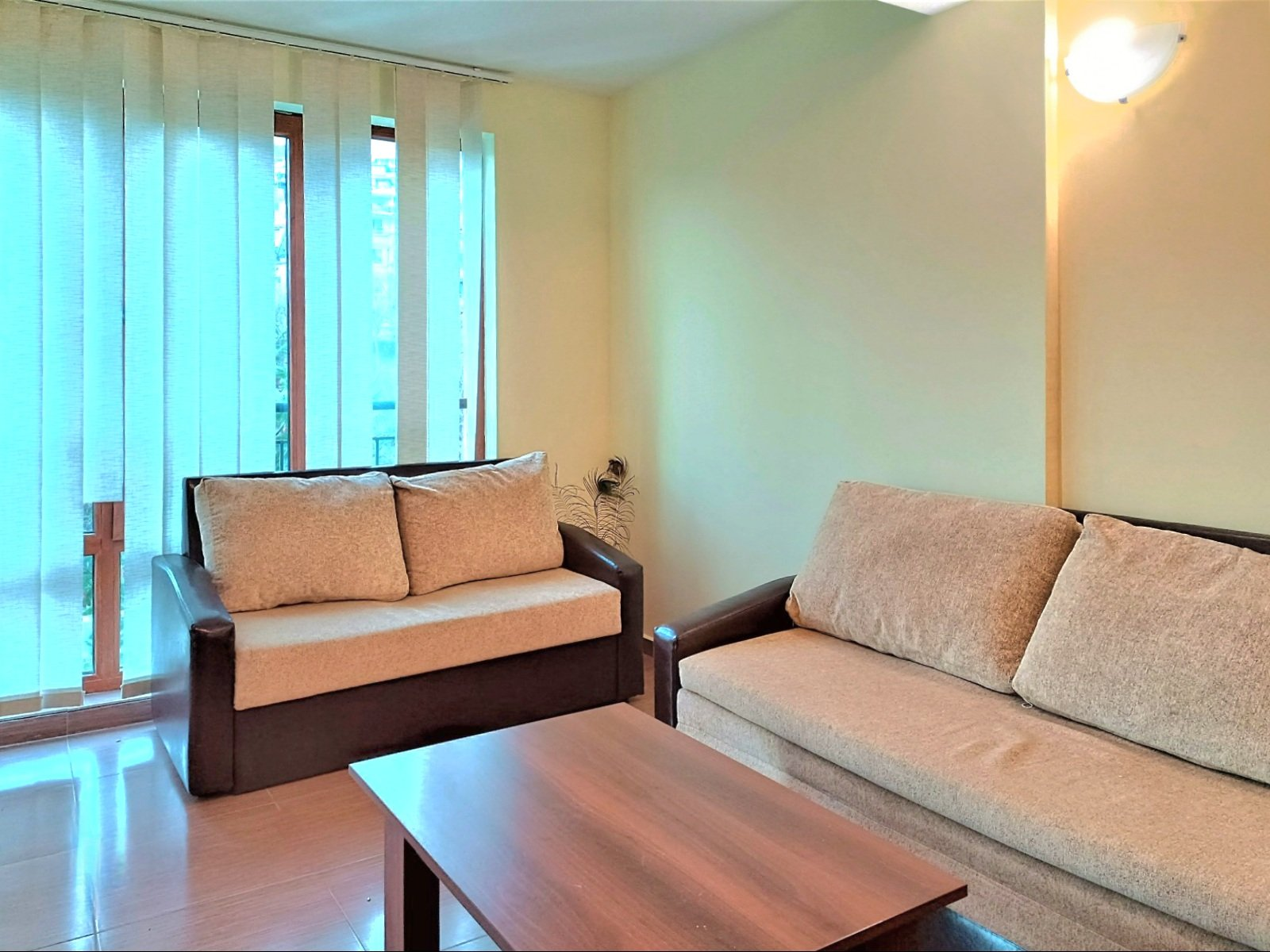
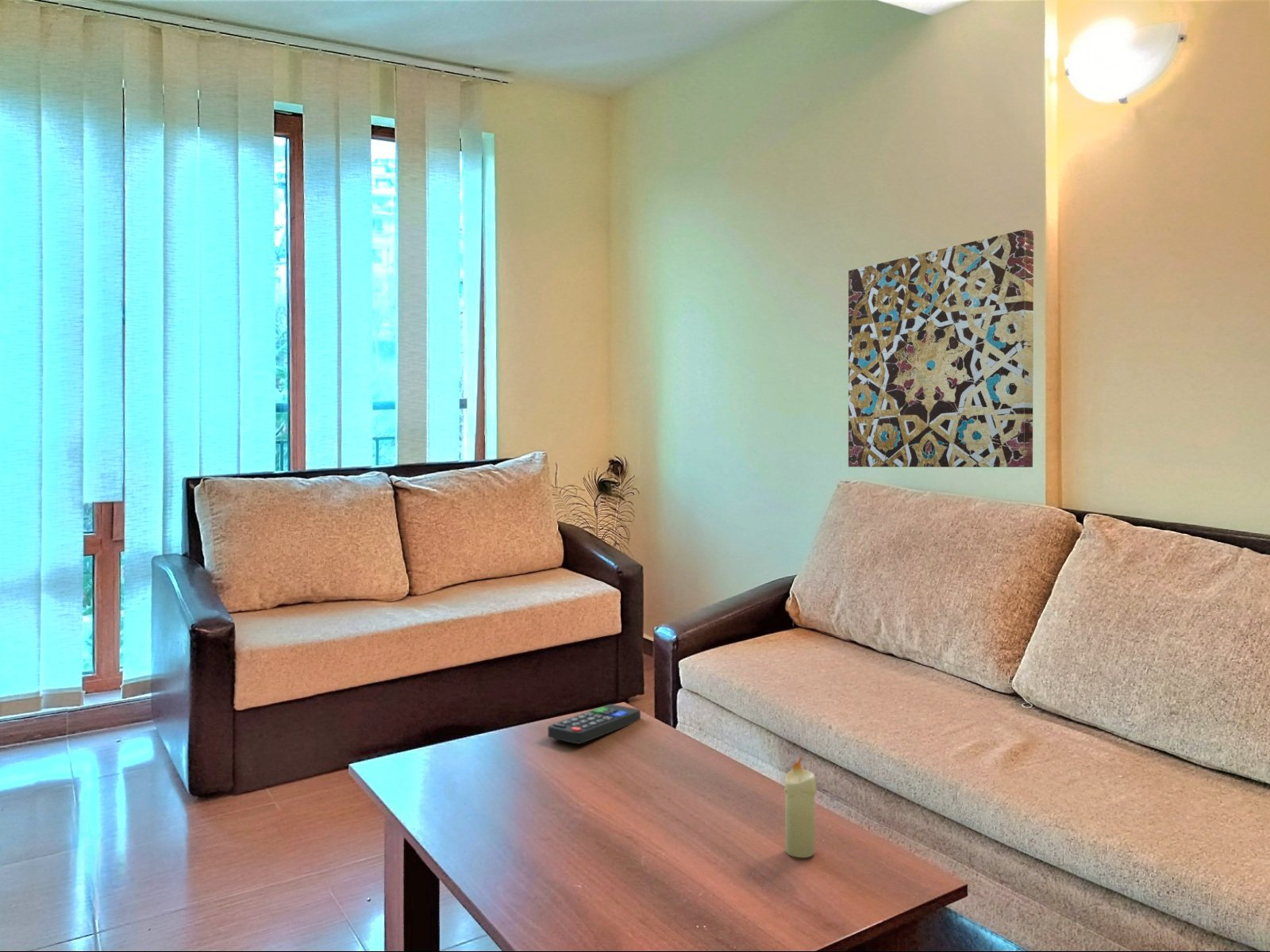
+ remote control (595, 722)
+ candle (800, 804)
+ wall art (932, 359)
